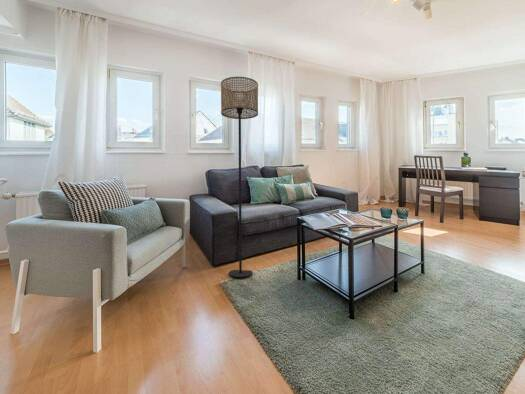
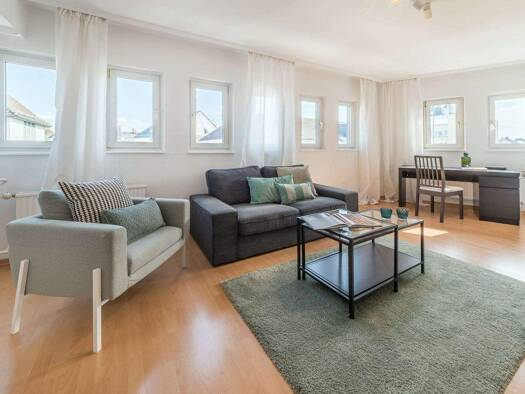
- floor lamp (240, 179)
